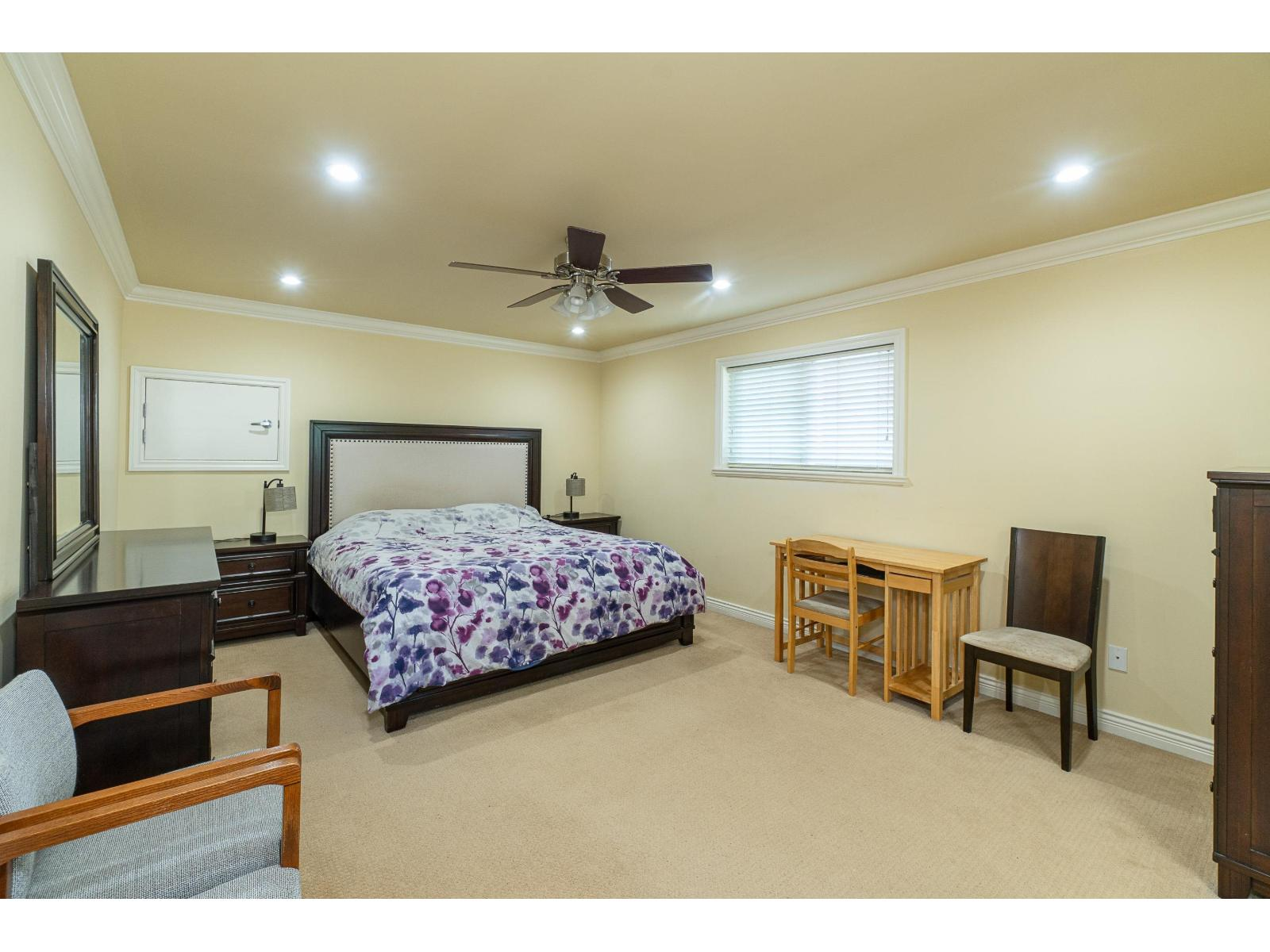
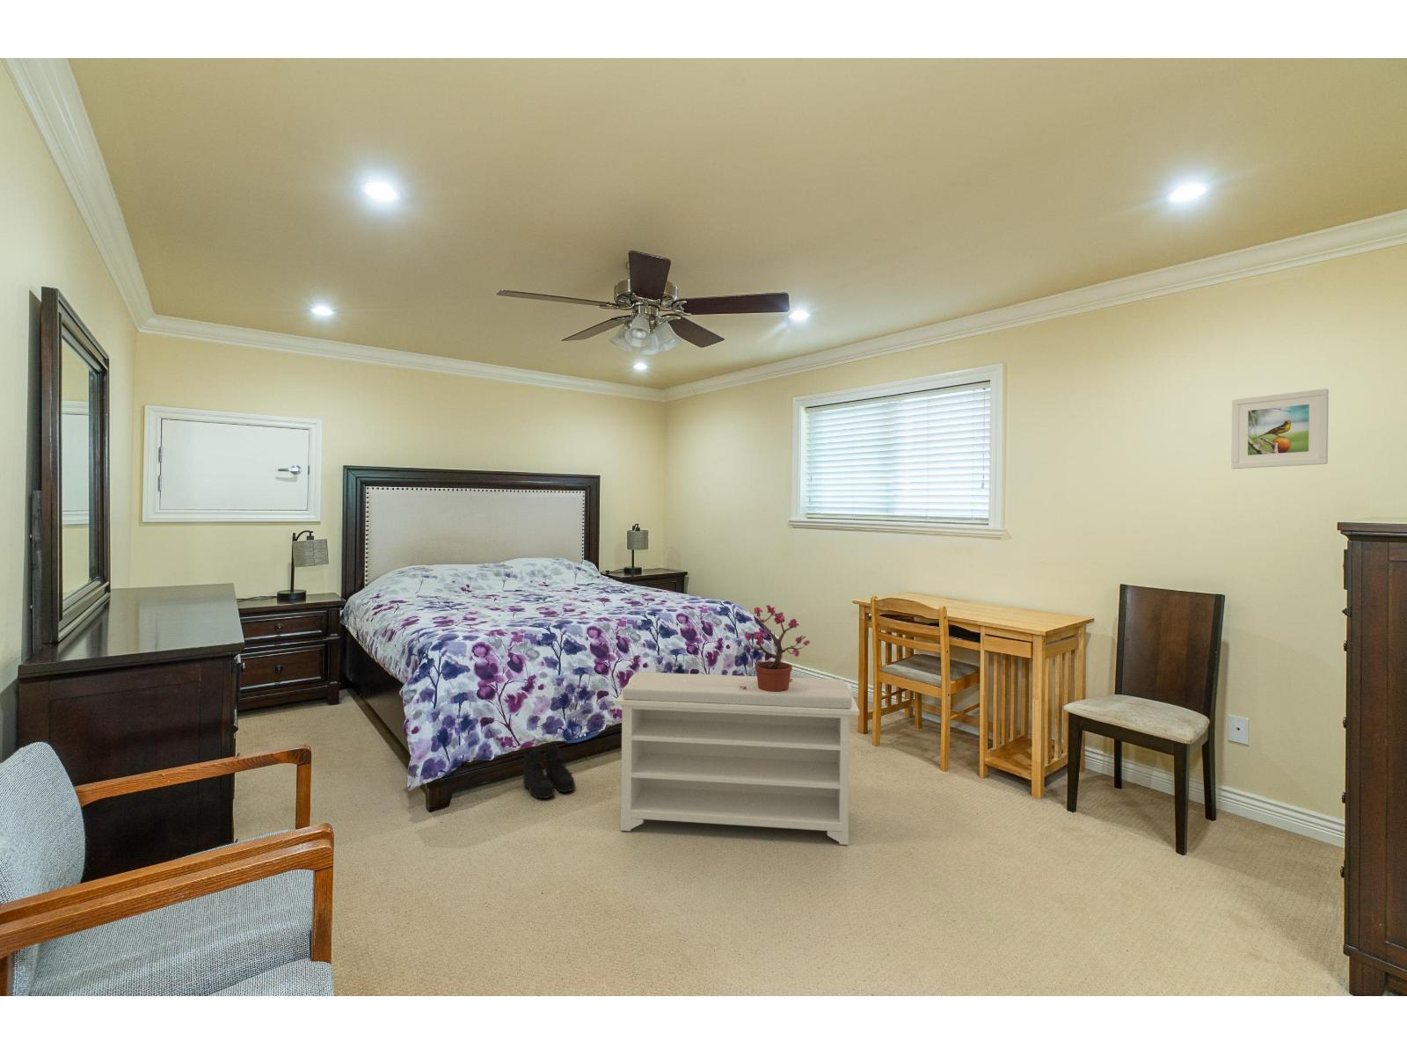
+ boots (548, 768)
+ potted plant (774, 644)
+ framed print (1277, 430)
+ bench (736, 751)
